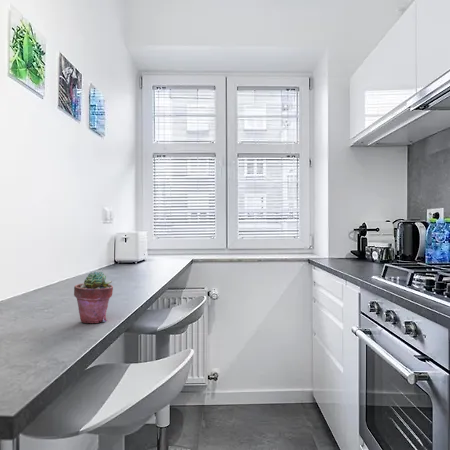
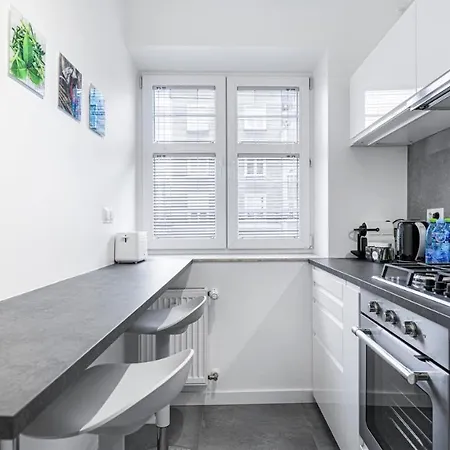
- potted succulent (93, 295)
